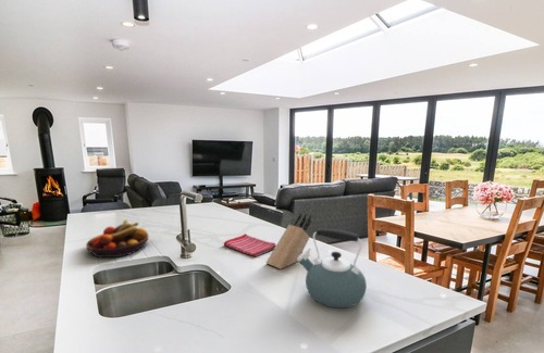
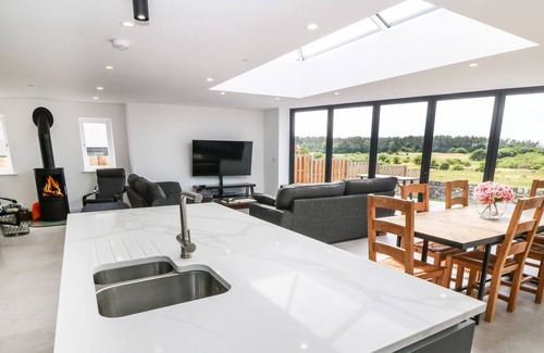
- knife block (290, 238)
- dish towel (249, 243)
- fruit bowl (118, 236)
- kettle (330, 262)
